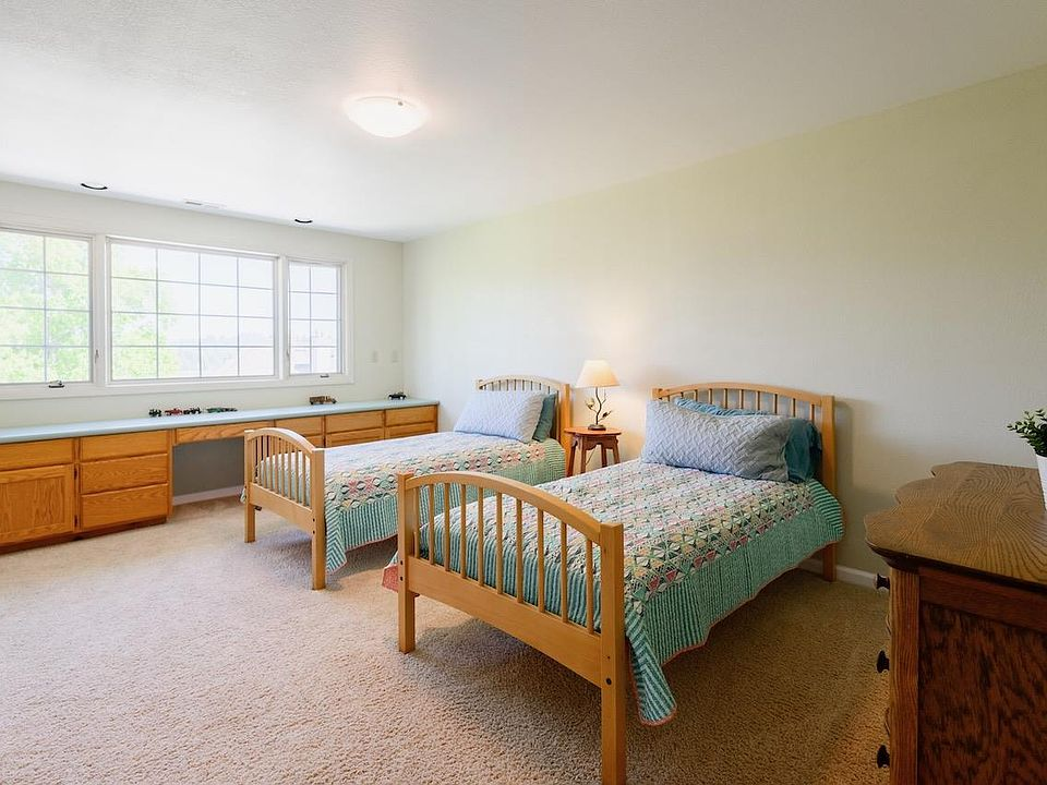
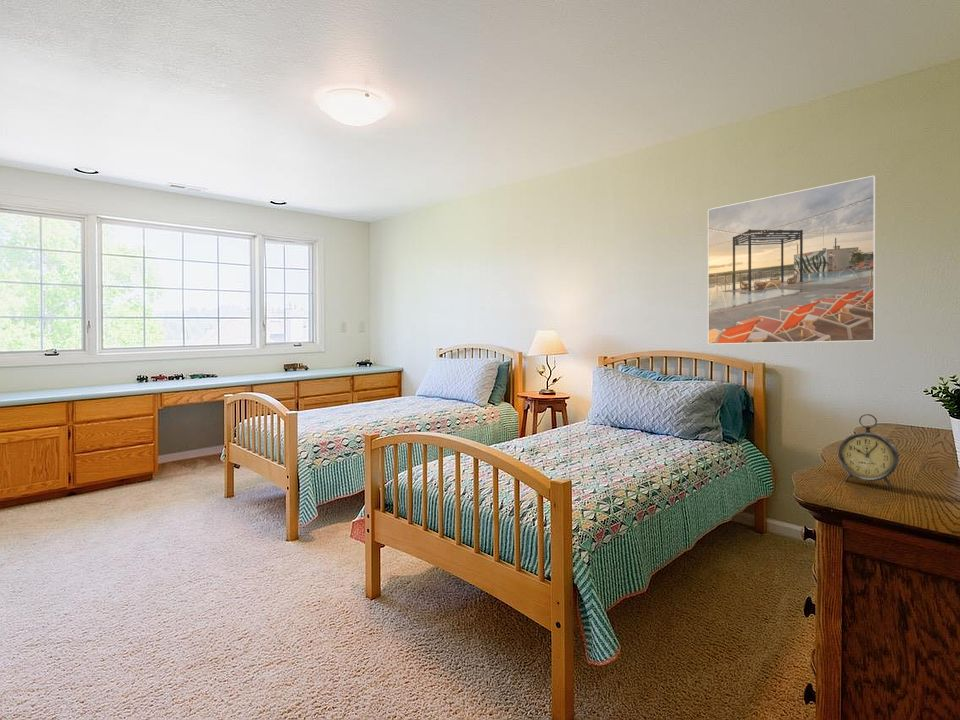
+ alarm clock (868, 448)
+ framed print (783, 268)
